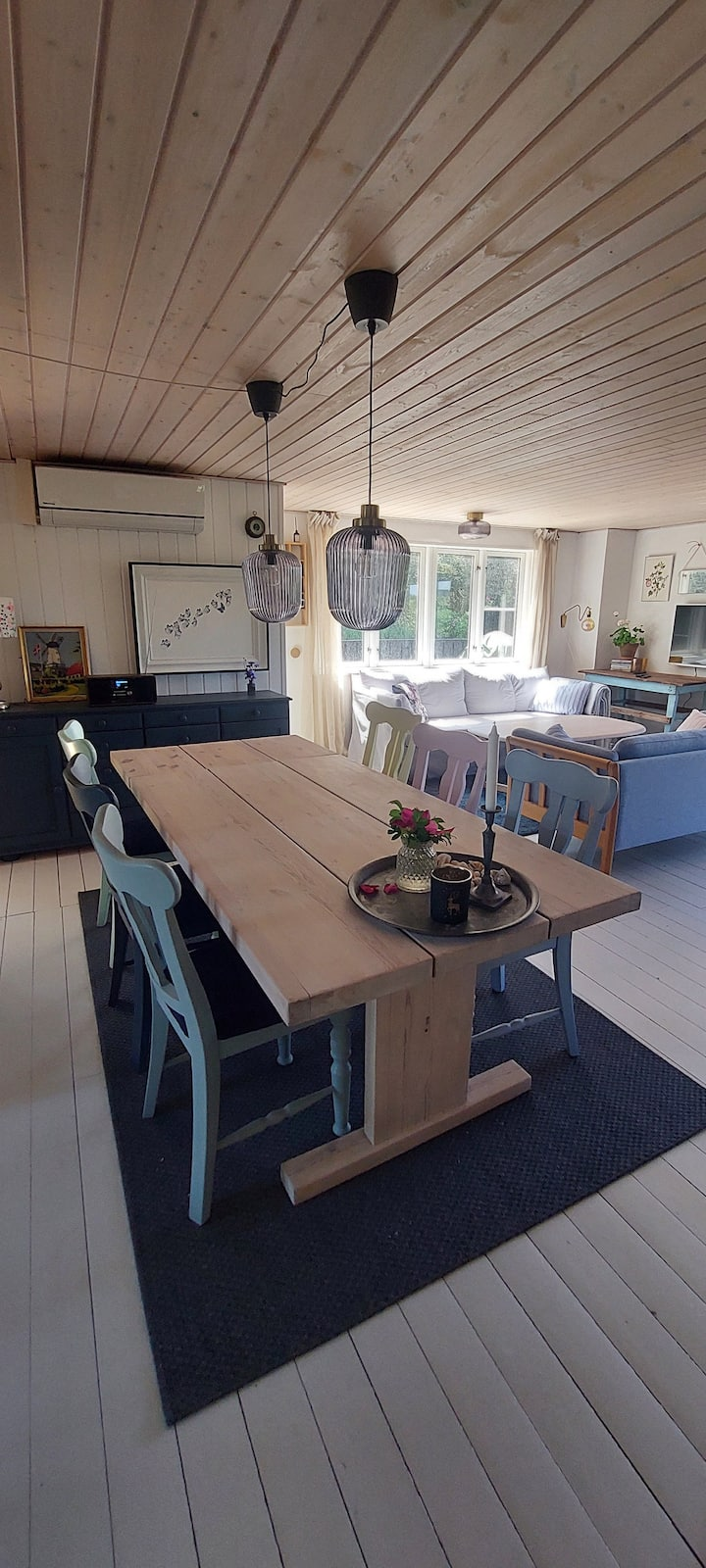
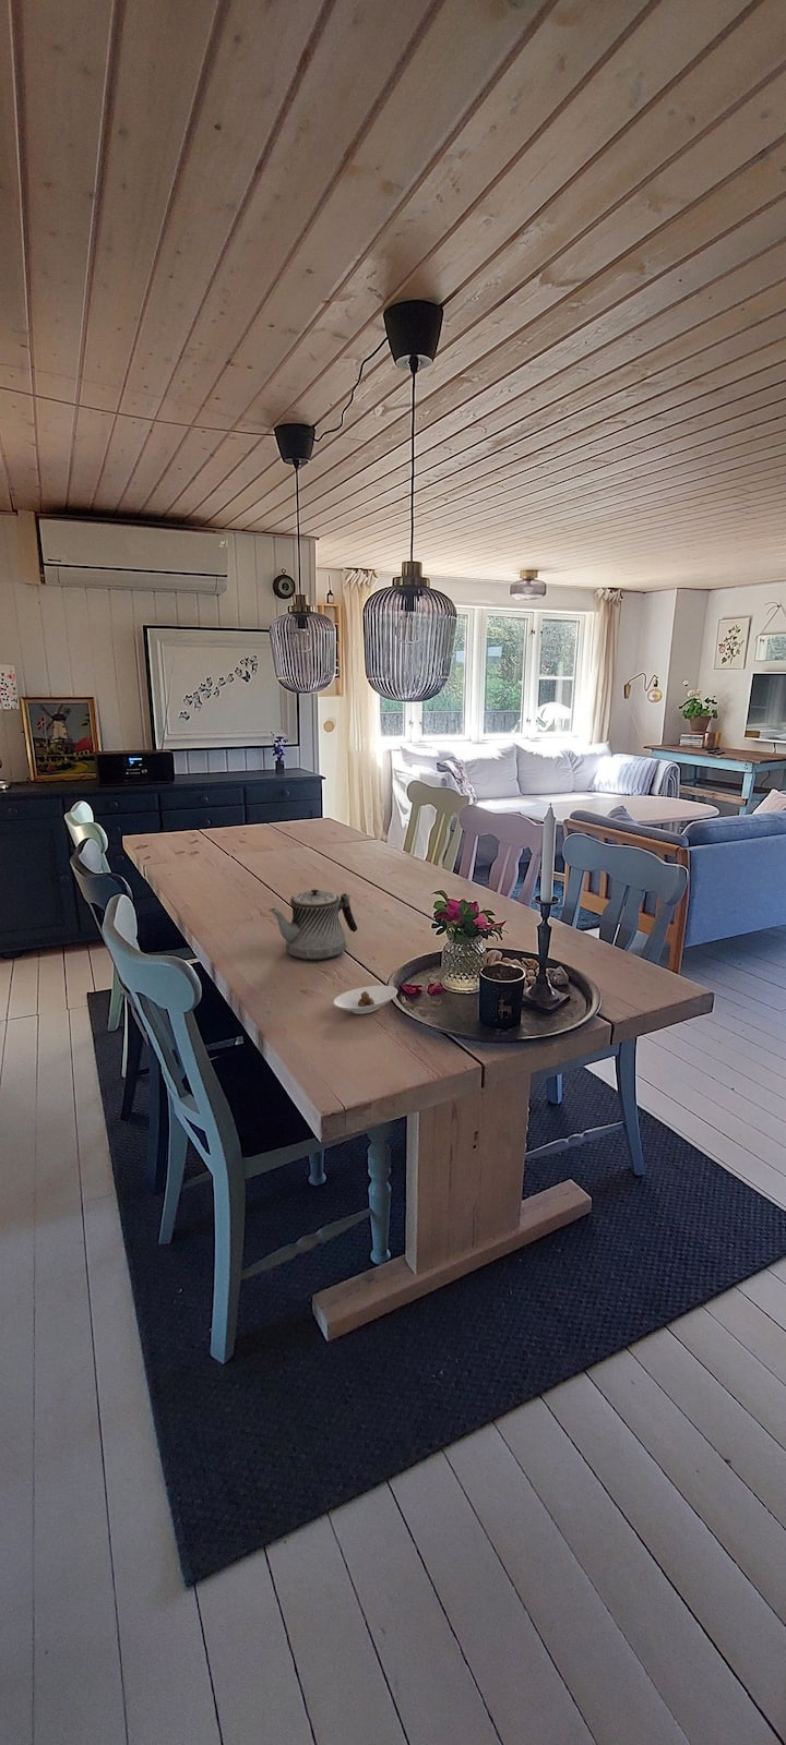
+ saucer (365, 1000)
+ teapot (313, 920)
